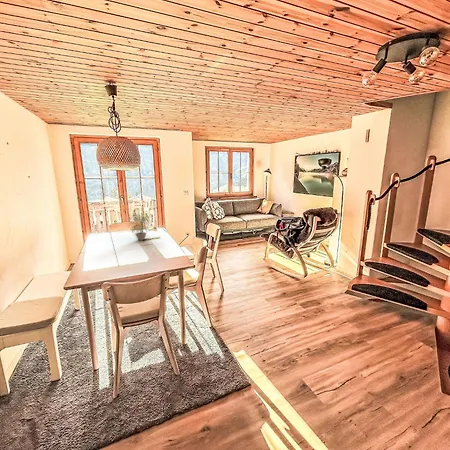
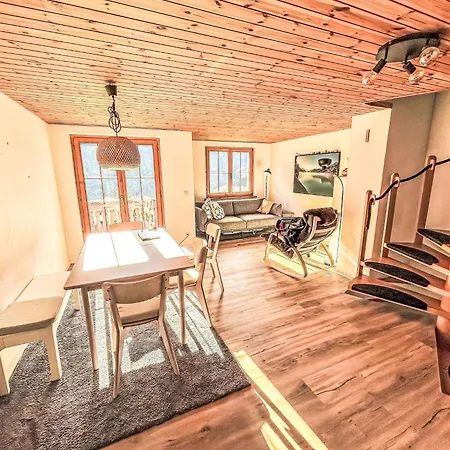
- potted plant (139, 225)
